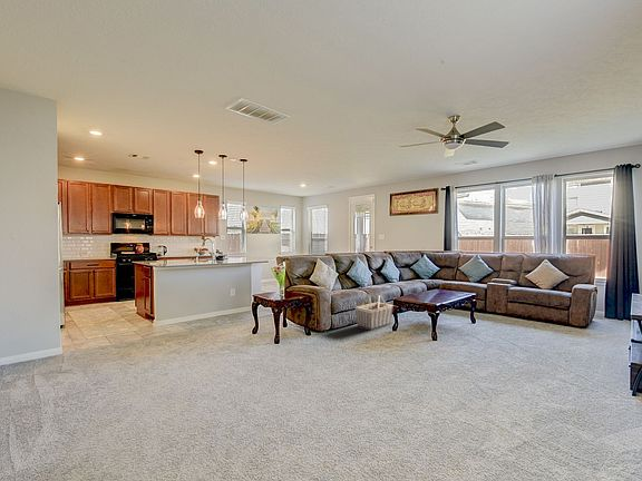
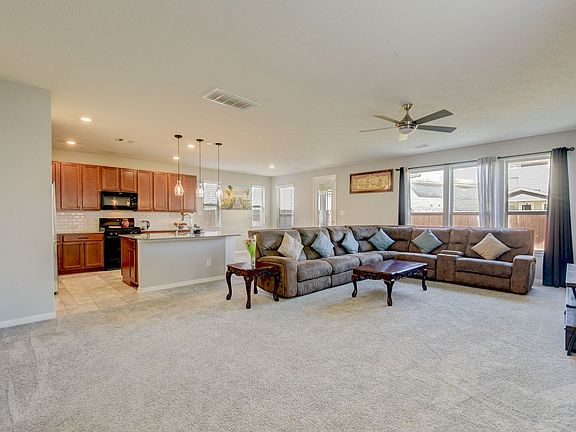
- basket (373, 310)
